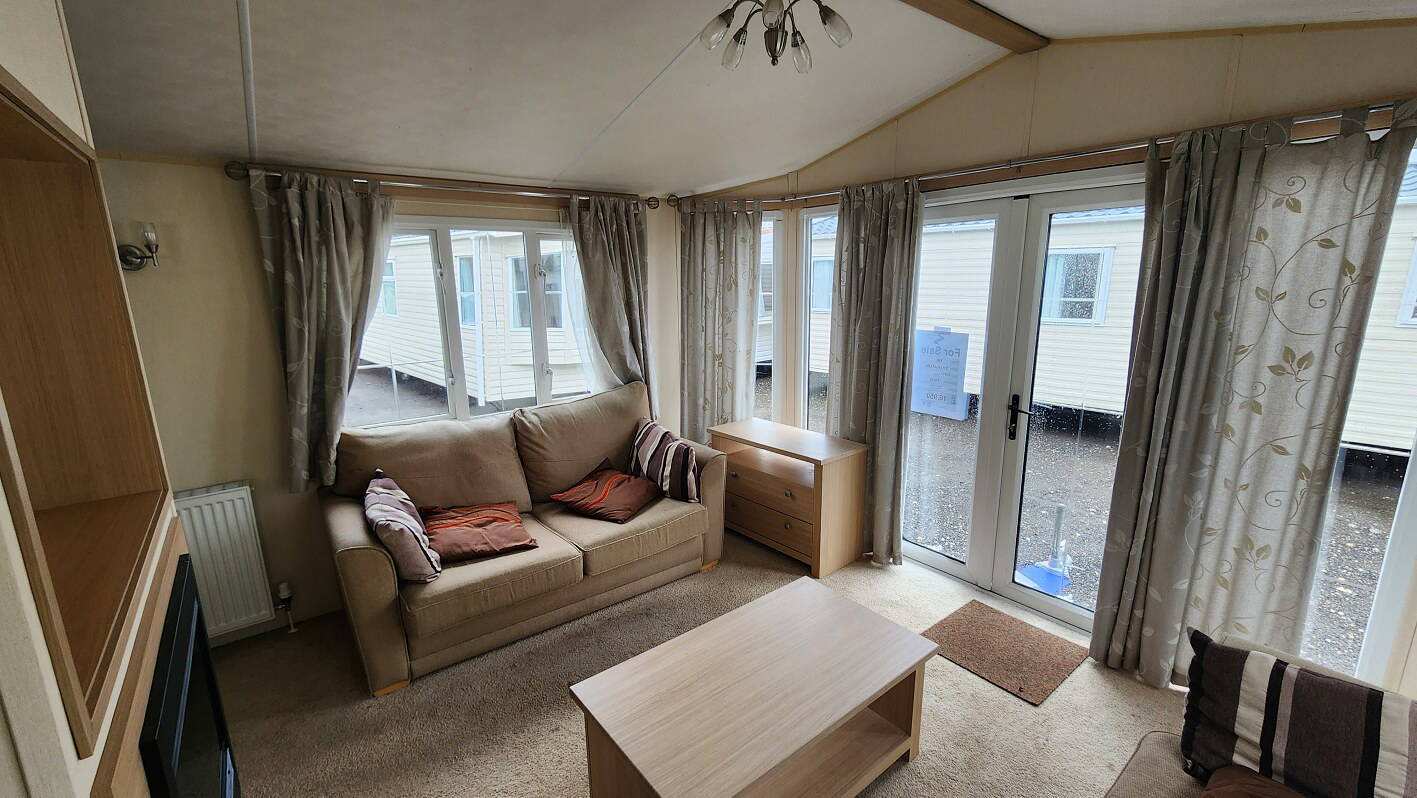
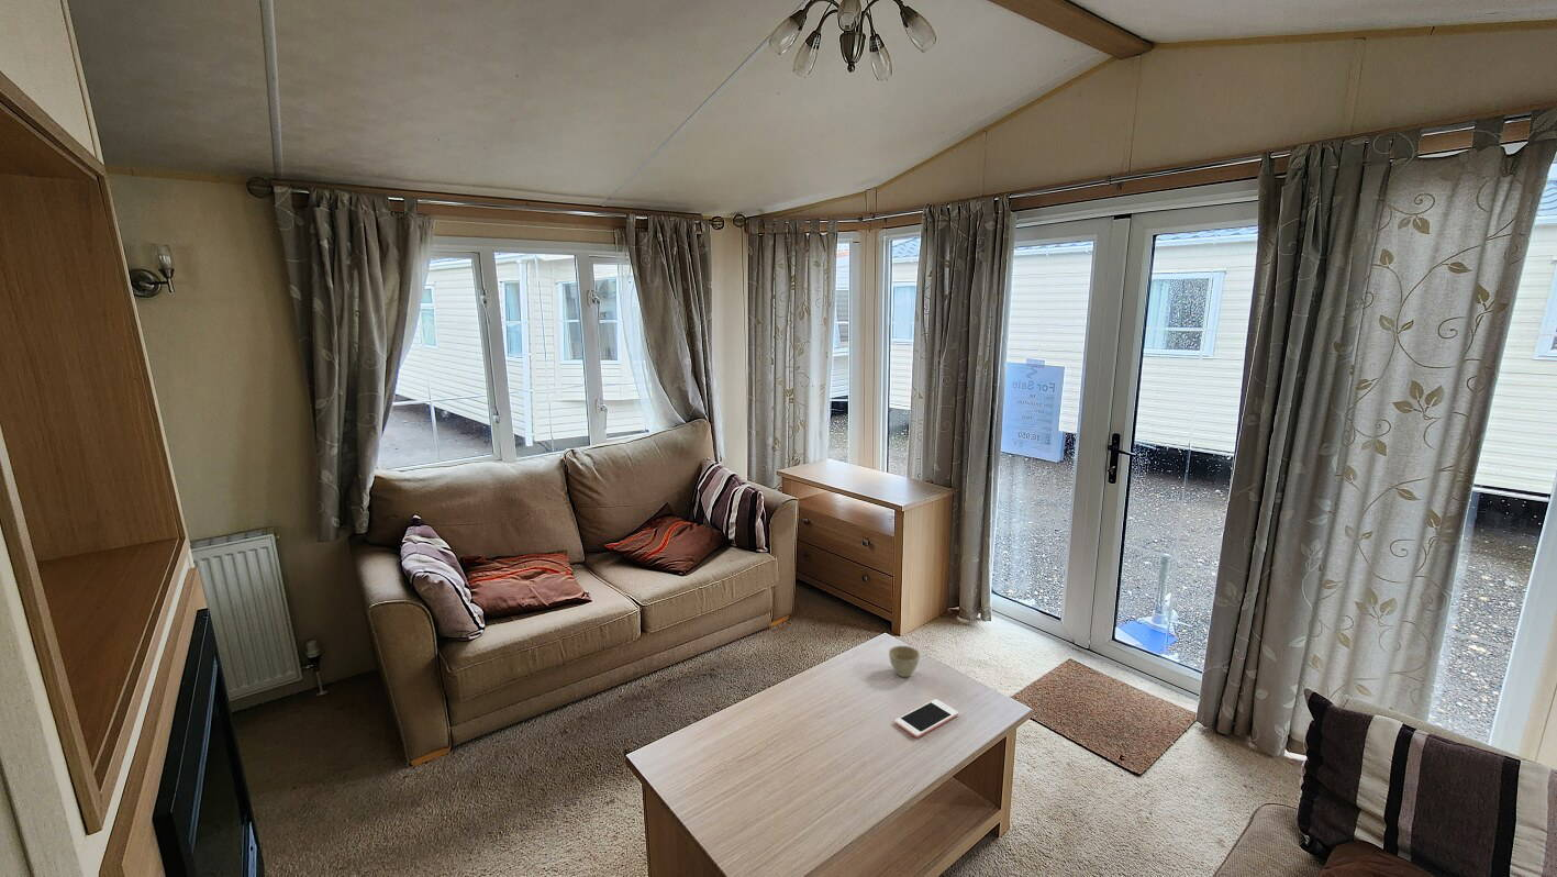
+ flower pot (903, 663)
+ cell phone (926, 717)
